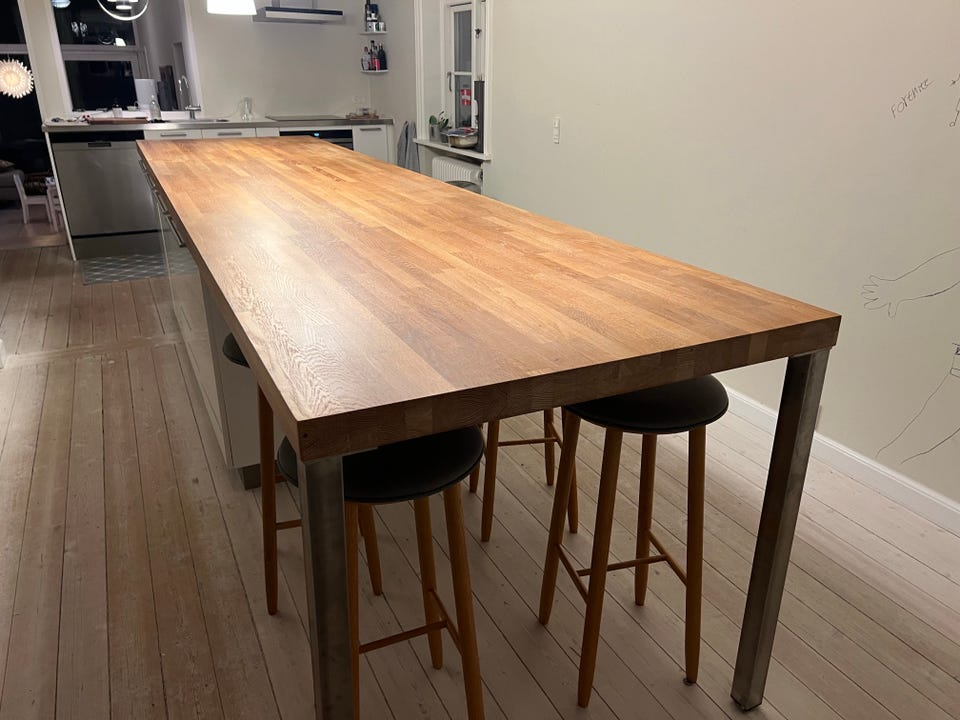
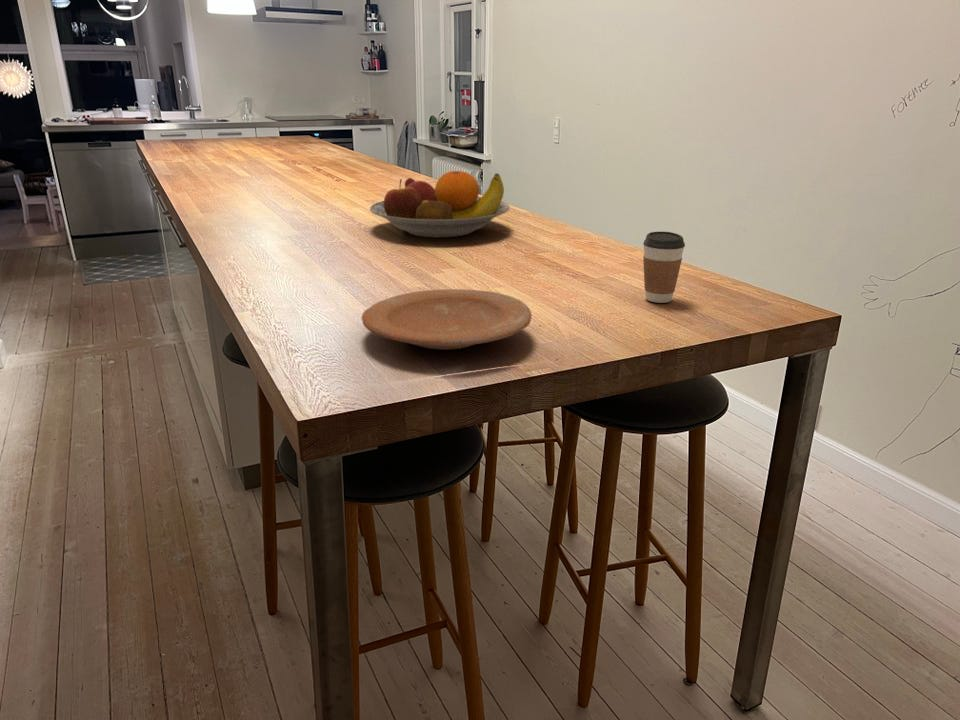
+ plate (447, 324)
+ coffee cup (661, 267)
+ fruit bowl (439, 200)
